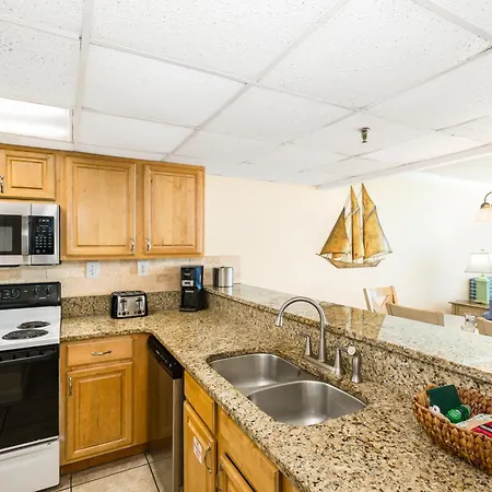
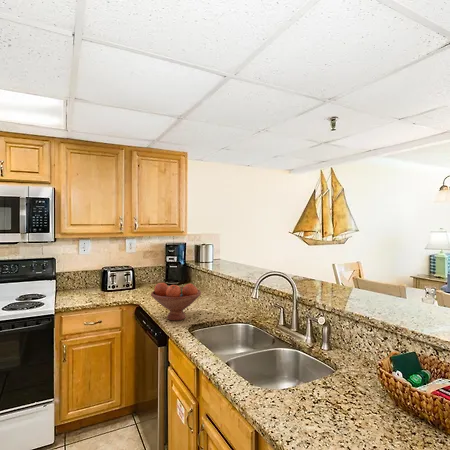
+ fruit bowl (176, 300)
